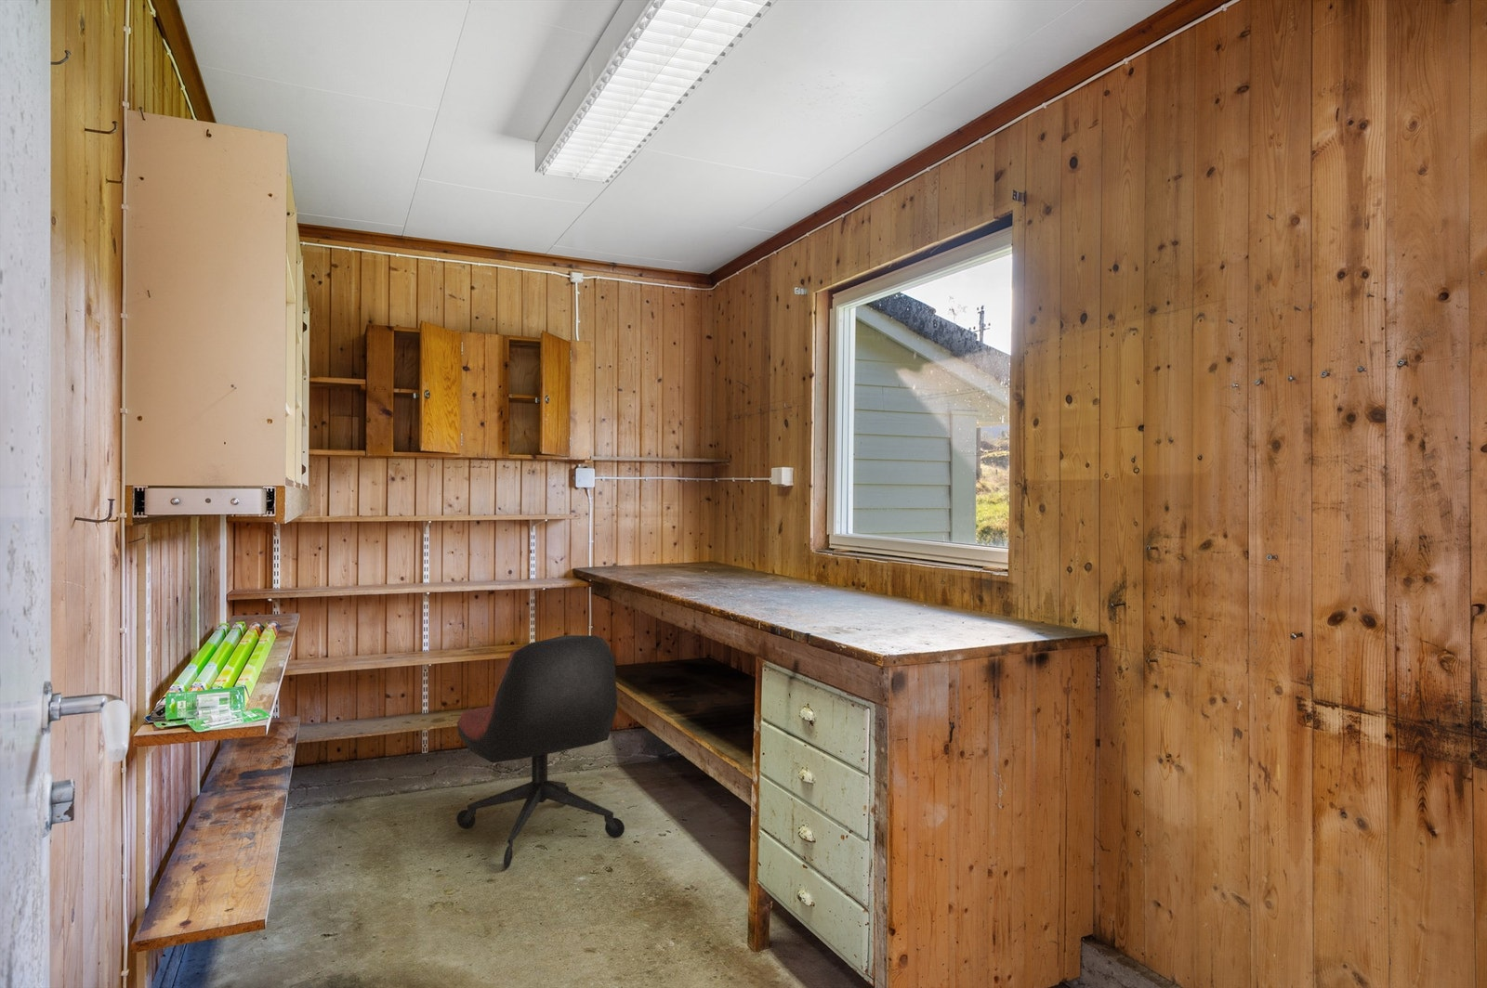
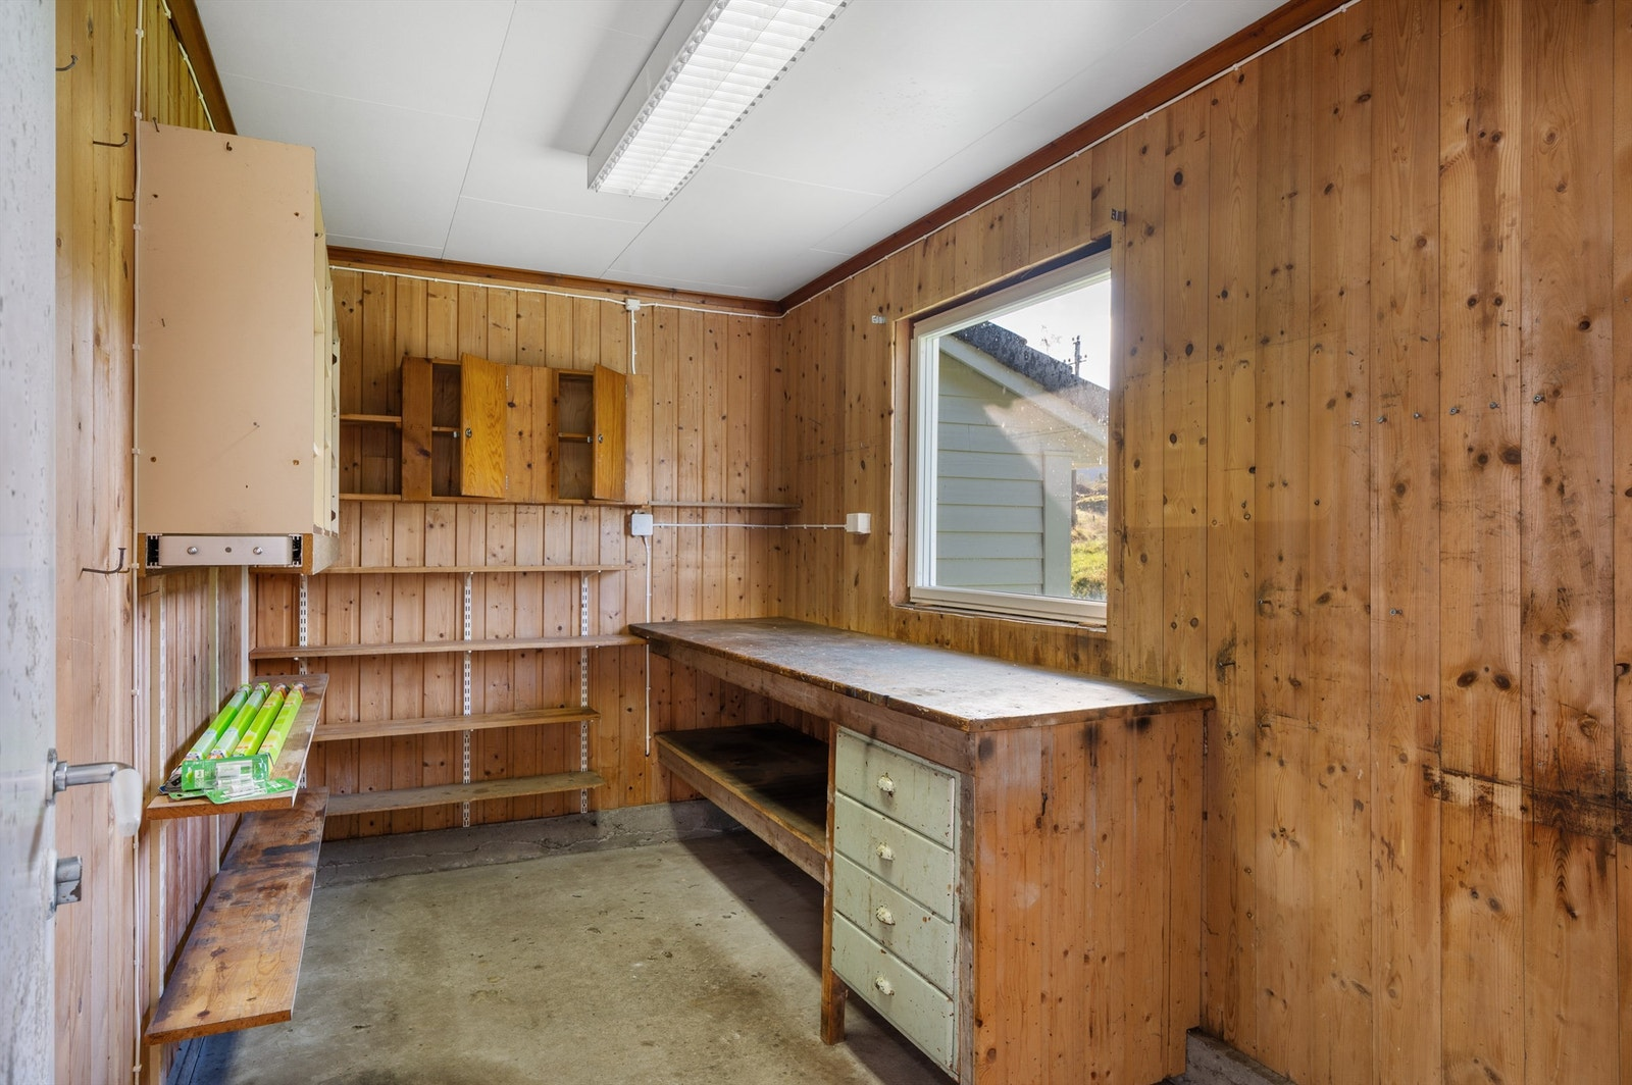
- office chair (539, 730)
